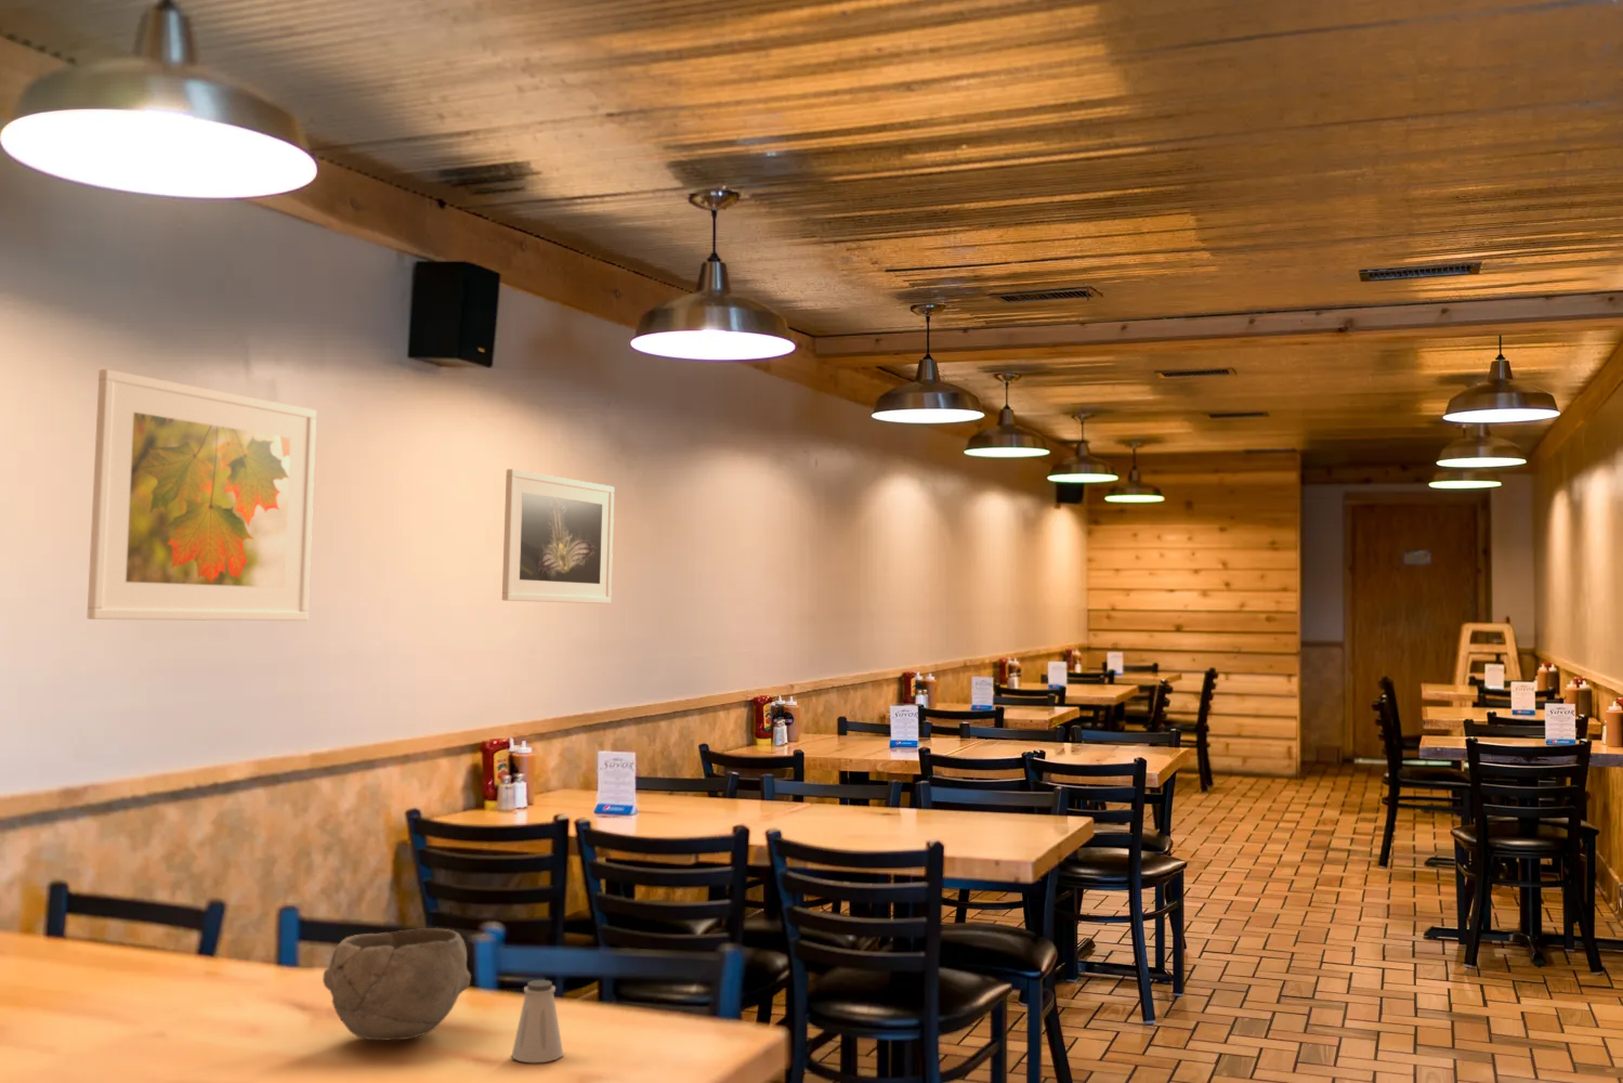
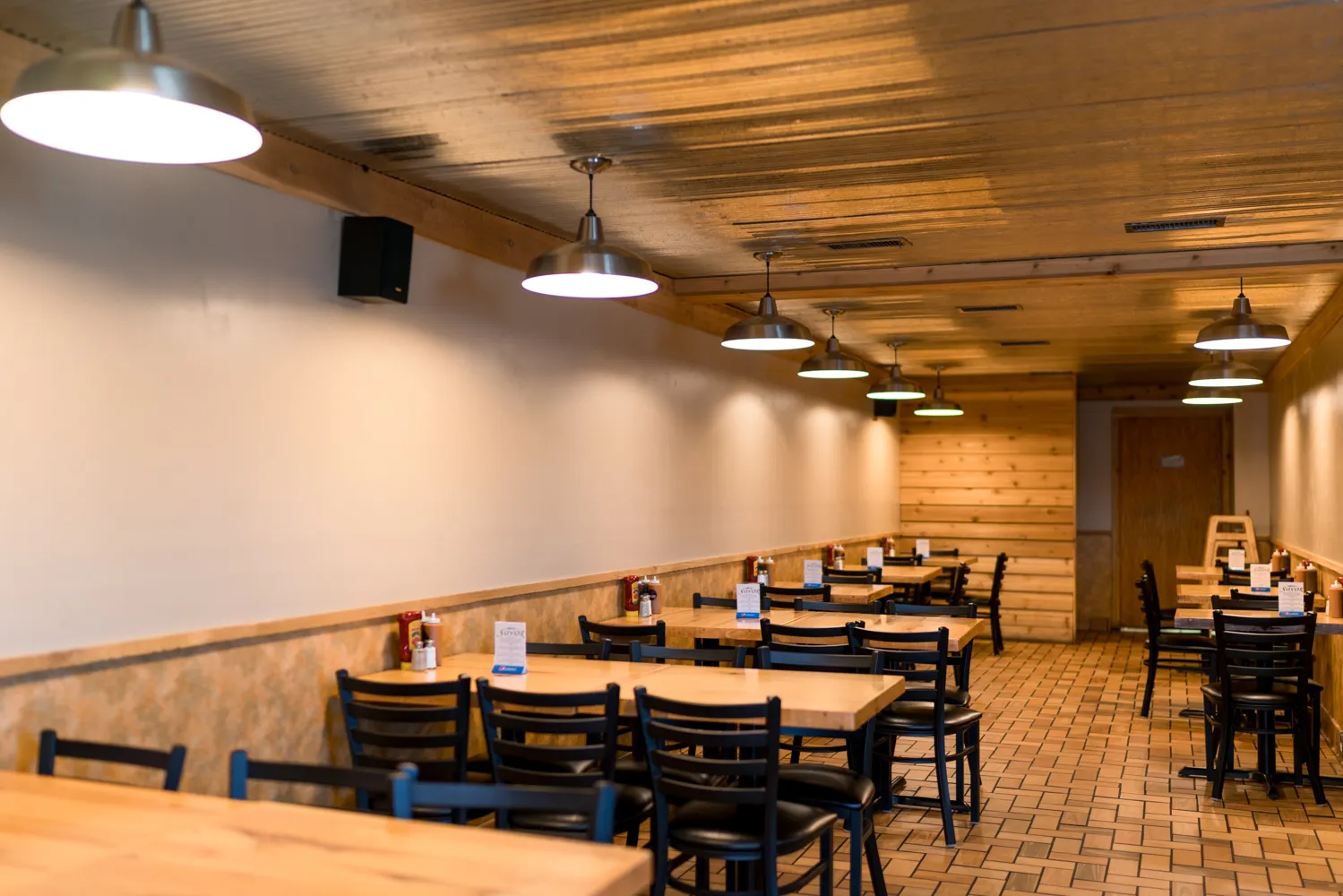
- saltshaker (538, 1018)
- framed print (561, 539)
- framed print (211, 505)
- bowl (400, 984)
